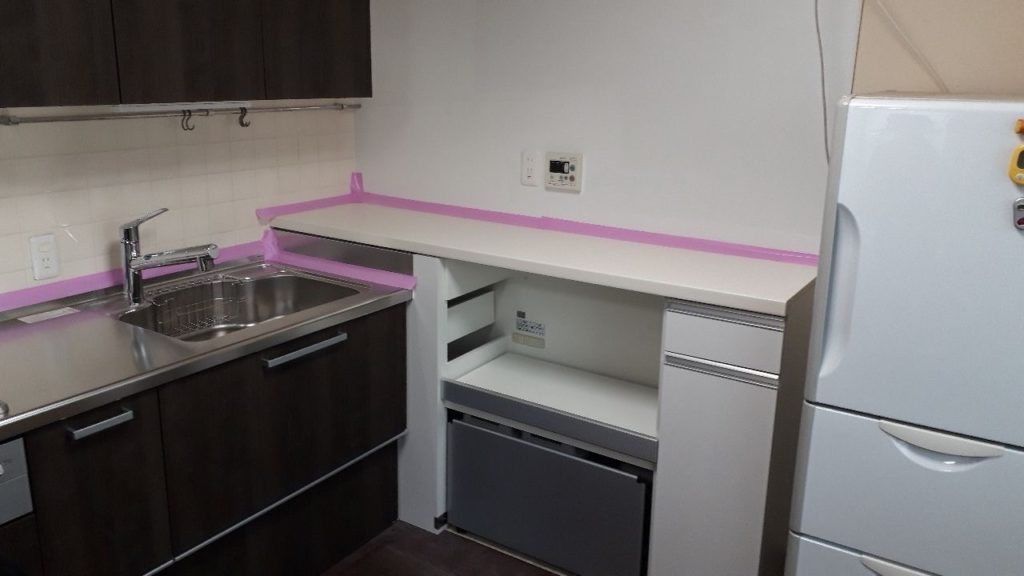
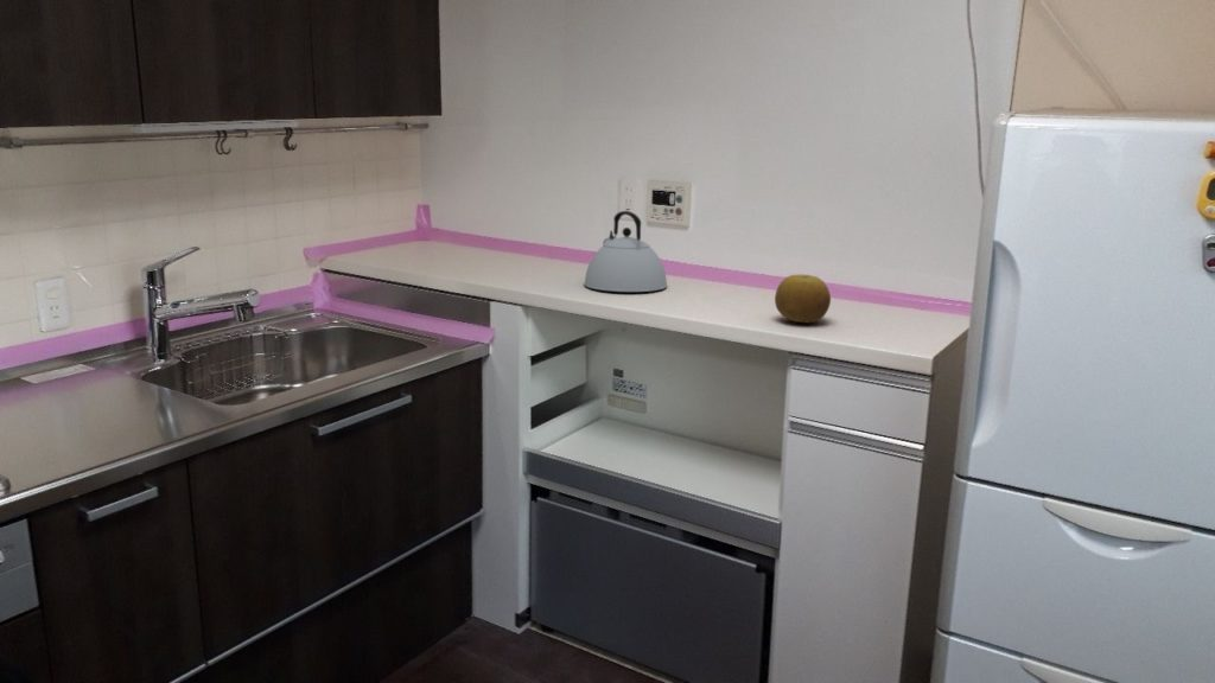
+ fruit (802, 298)
+ kettle (625, 248)
